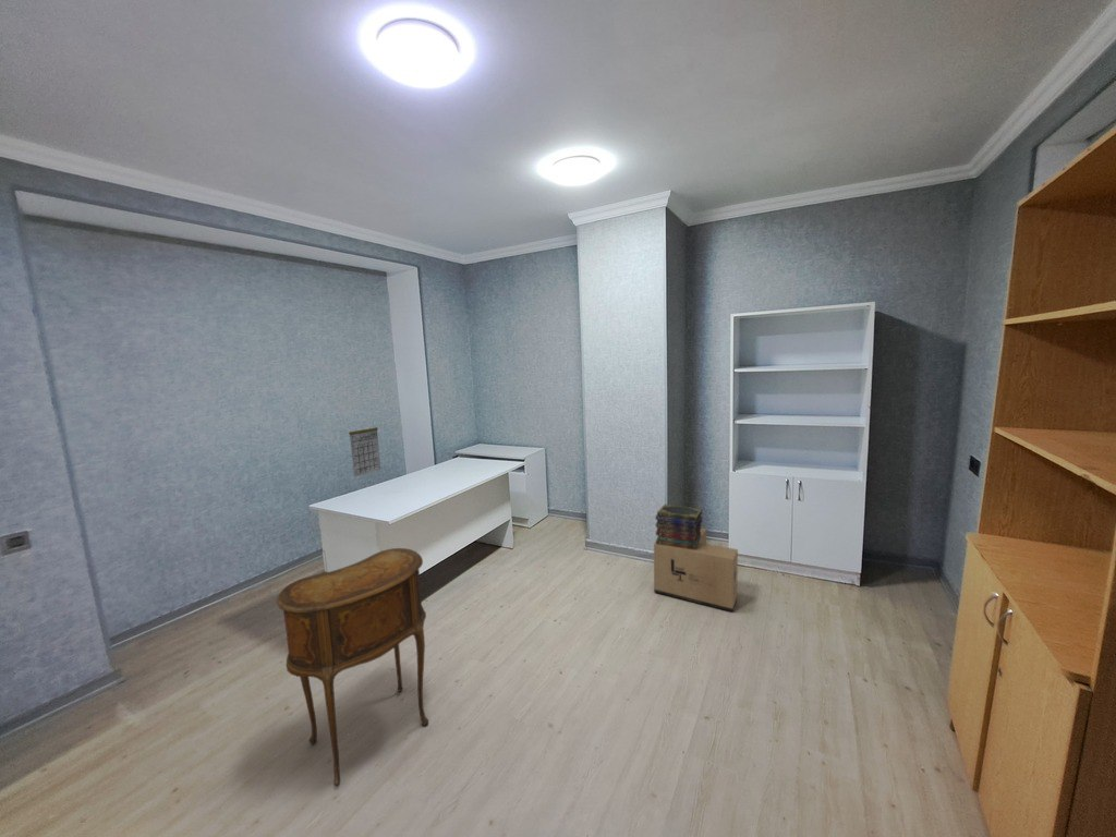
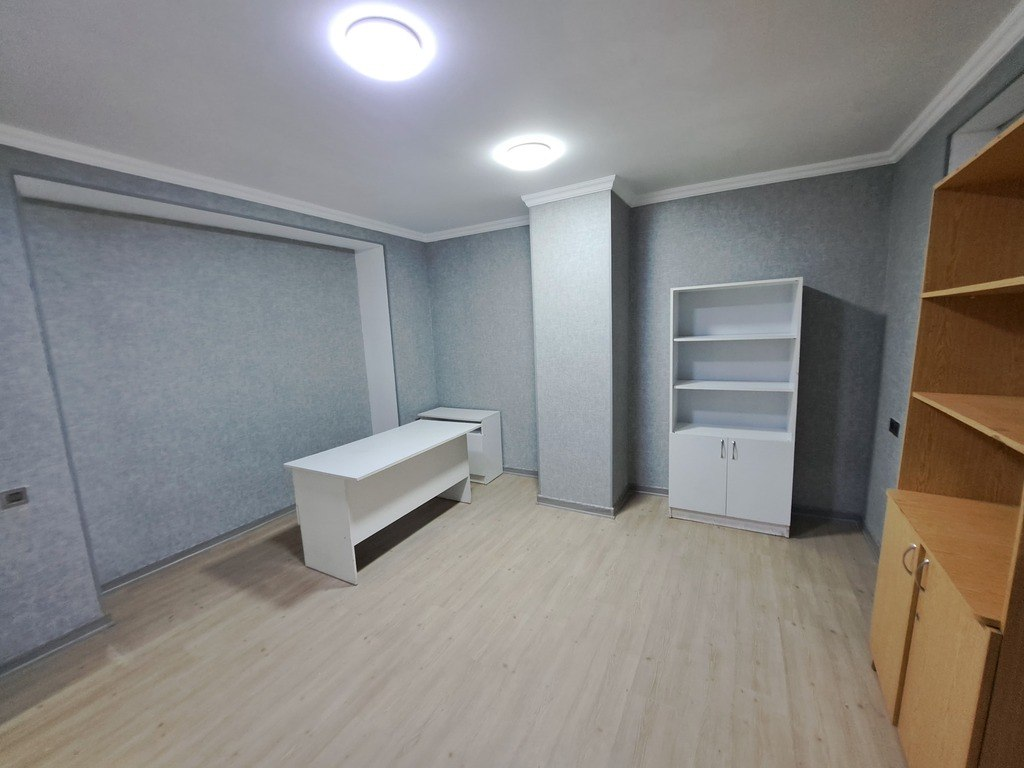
- cardboard box (699, 562)
- side table (365, 656)
- calendar (365, 446)
- book stack (679, 525)
